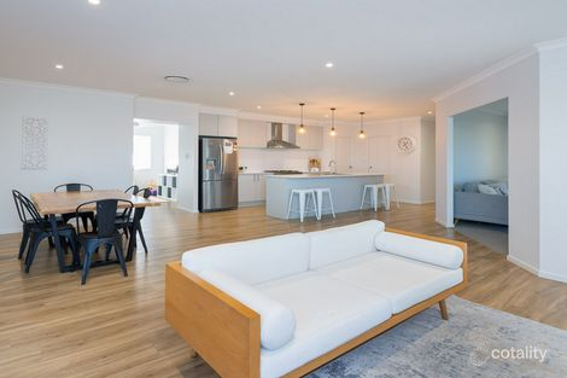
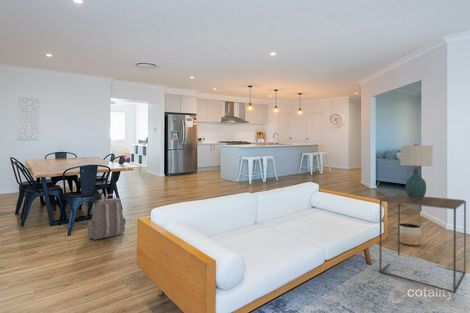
+ backpack (107, 214)
+ side table (399, 236)
+ planter (409, 234)
+ table lamp (415, 170)
